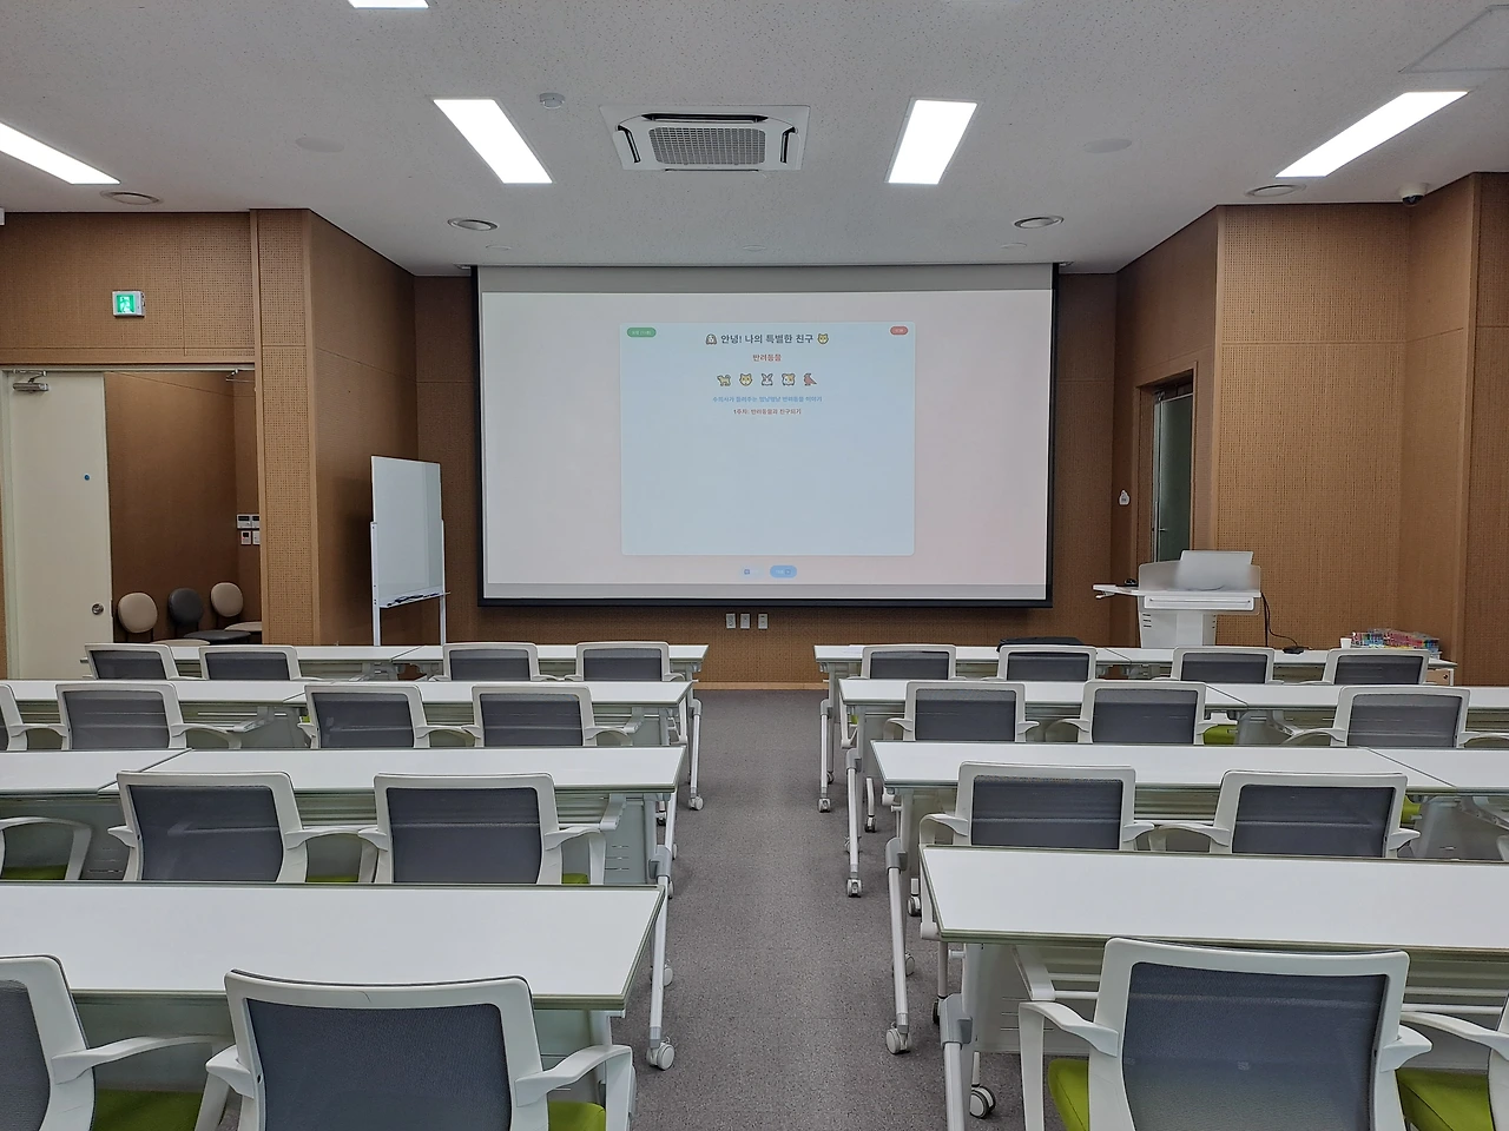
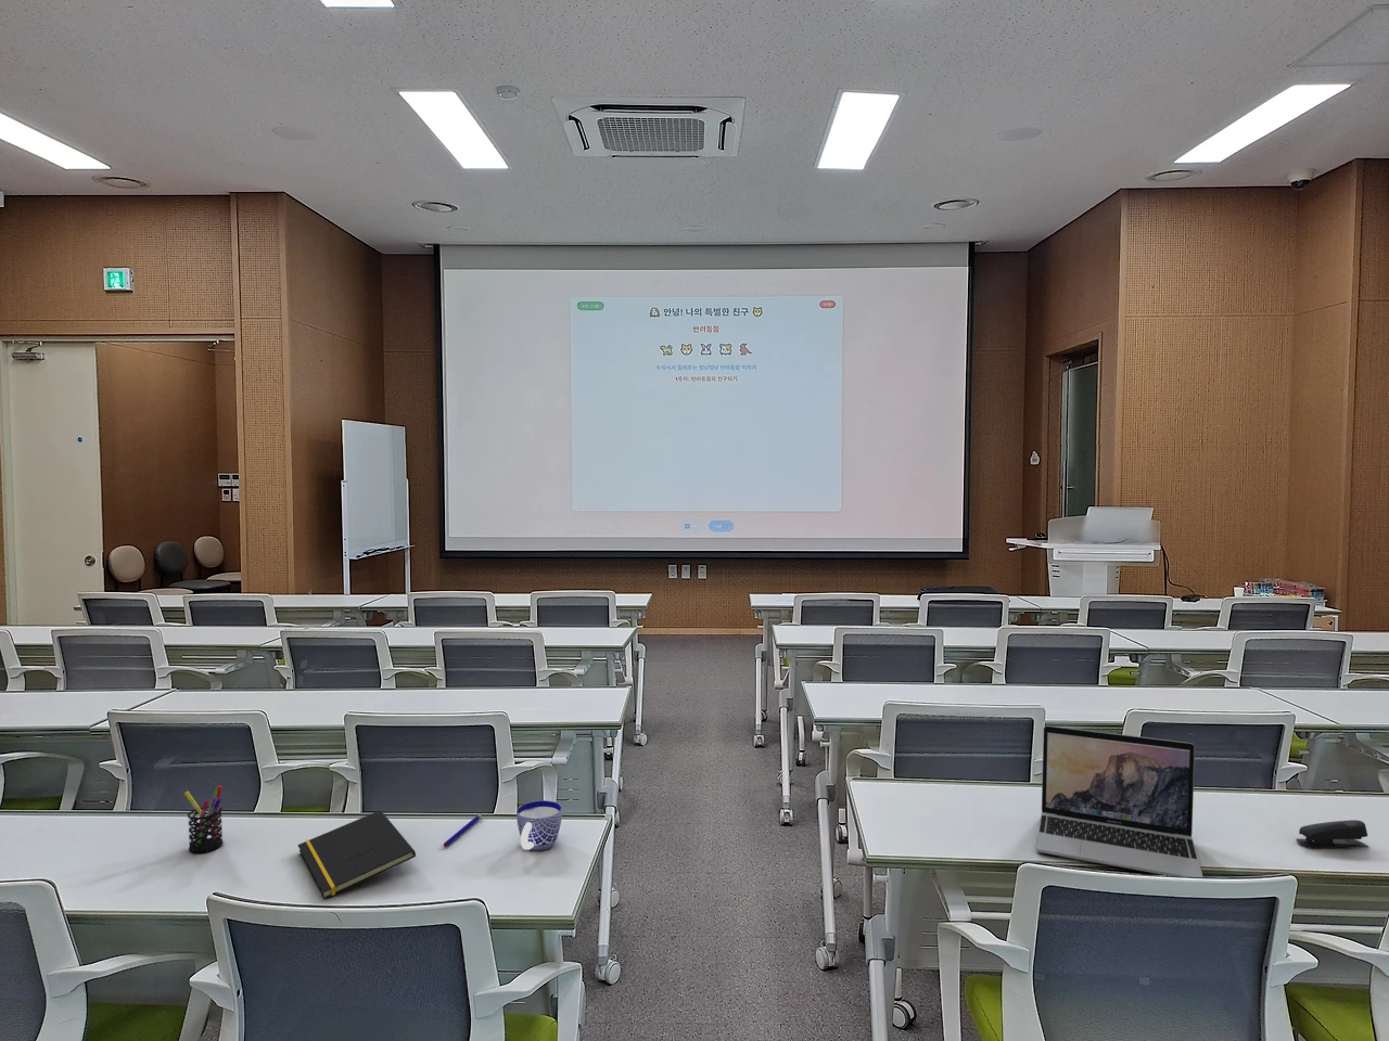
+ stapler (1332, 832)
+ laptop (1116, 797)
+ pen (464, 829)
+ cup (536, 830)
+ notepad (354, 850)
+ pen holder (208, 815)
